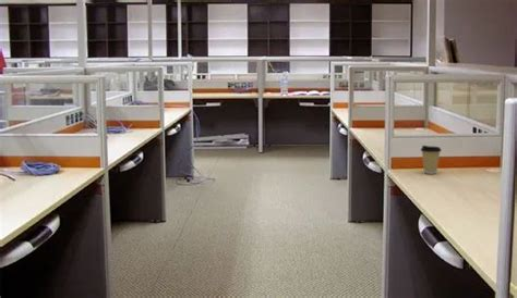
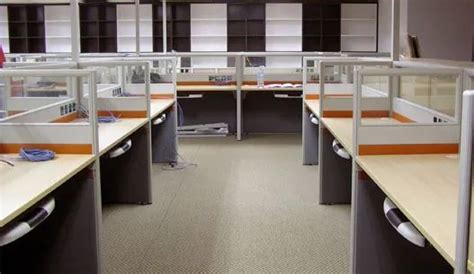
- coffee cup (430, 159)
